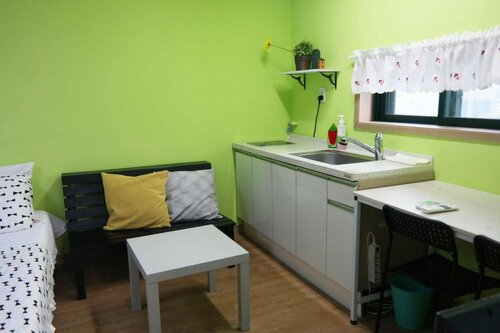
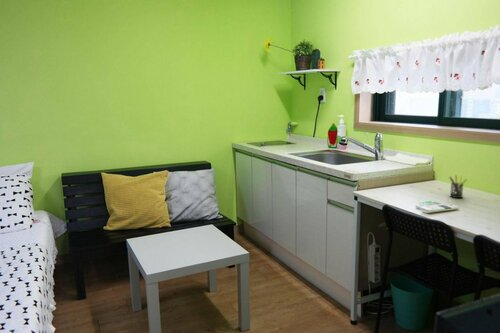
+ pen holder (458, 185)
